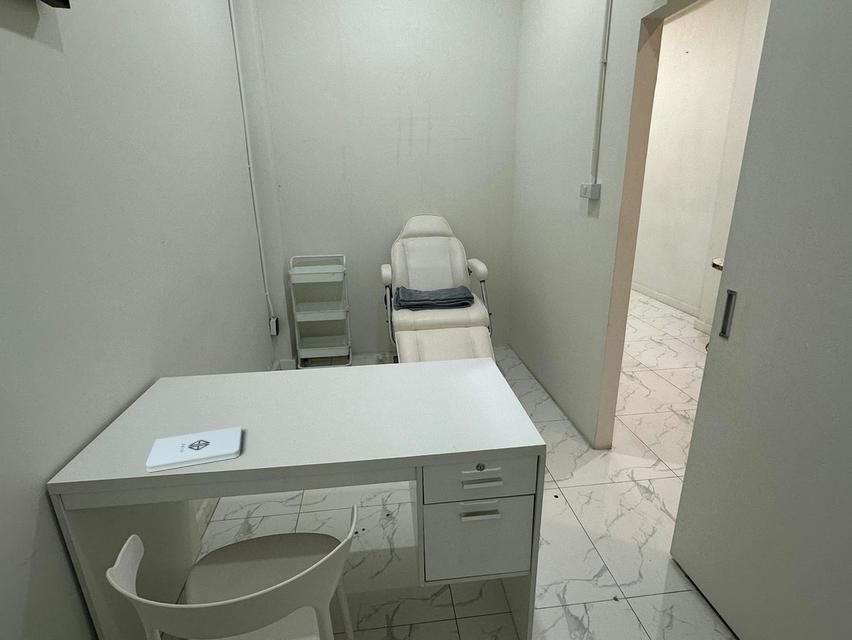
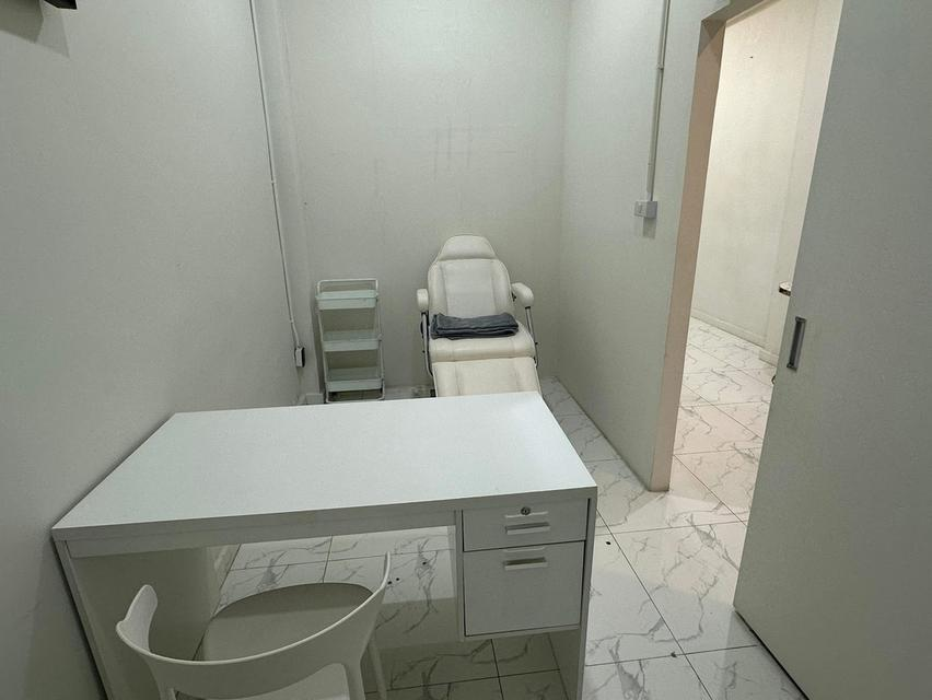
- notepad (196, 448)
